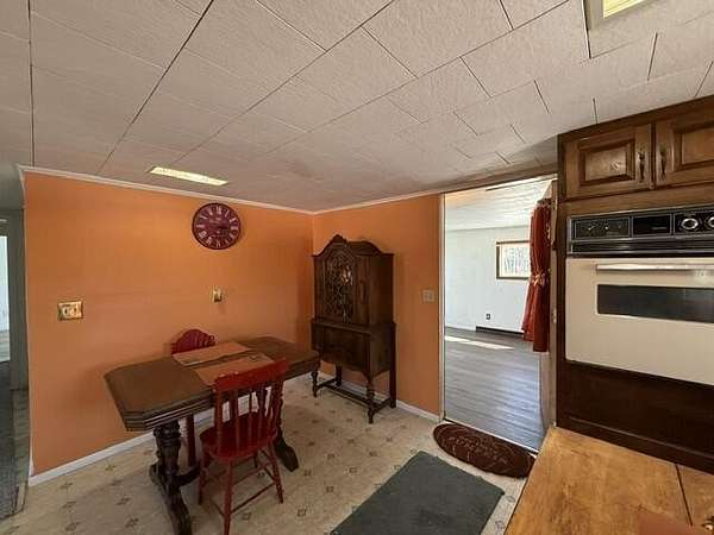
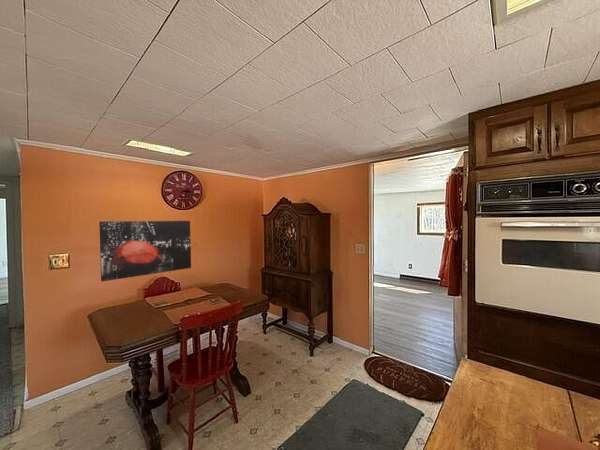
+ wall art (150, 247)
